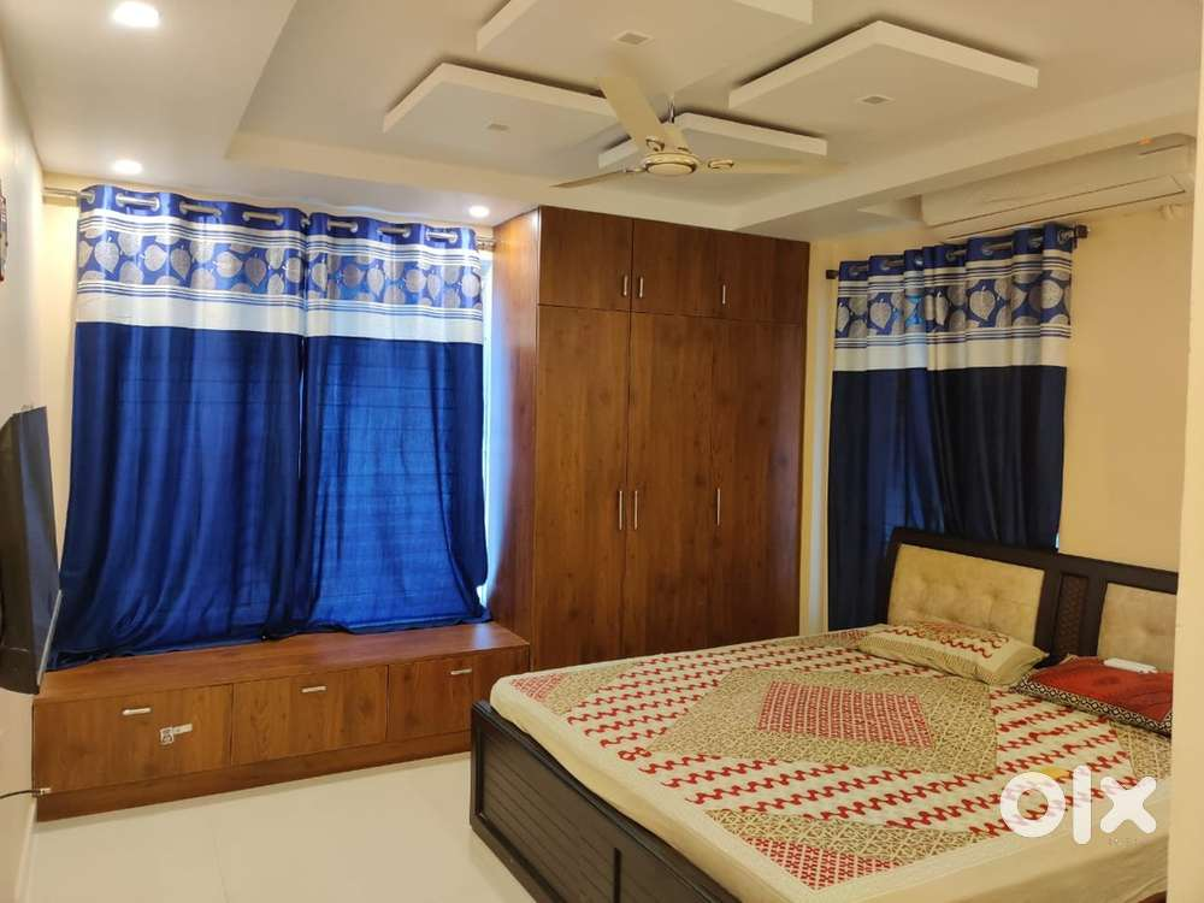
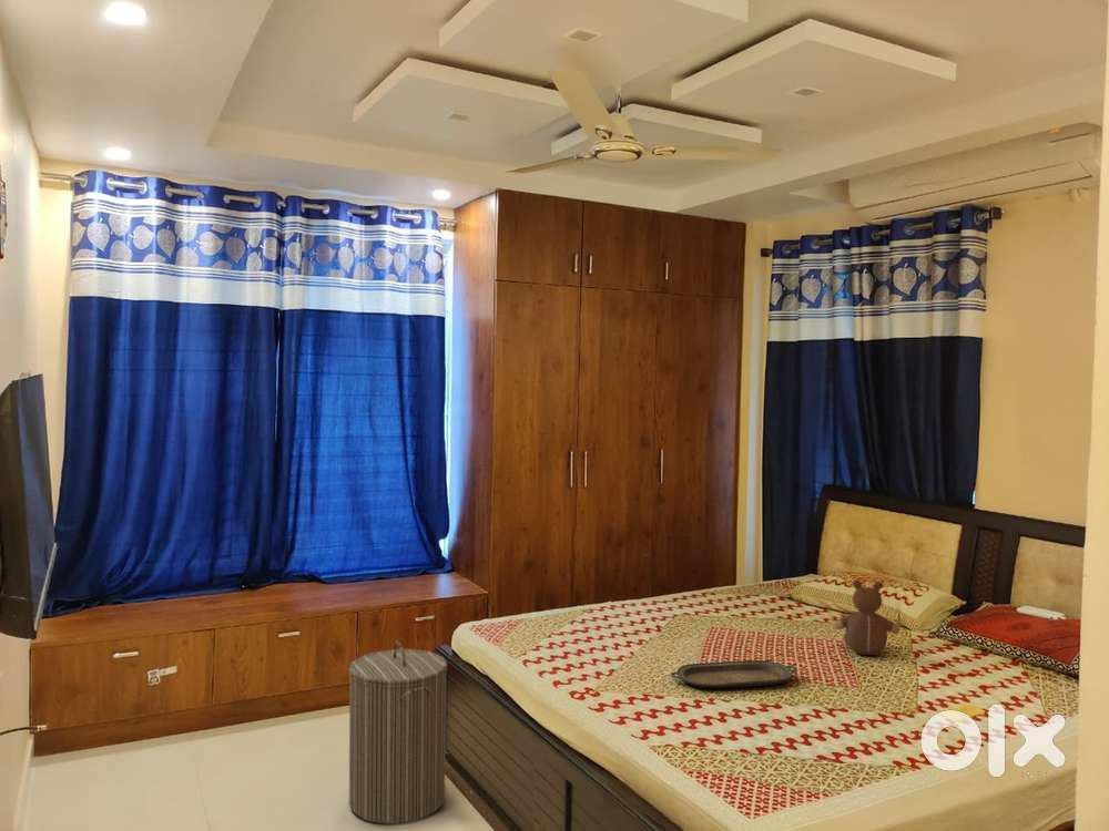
+ laundry hamper (398, 721)
+ serving tray (734, 675)
+ teddy bear (865, 614)
